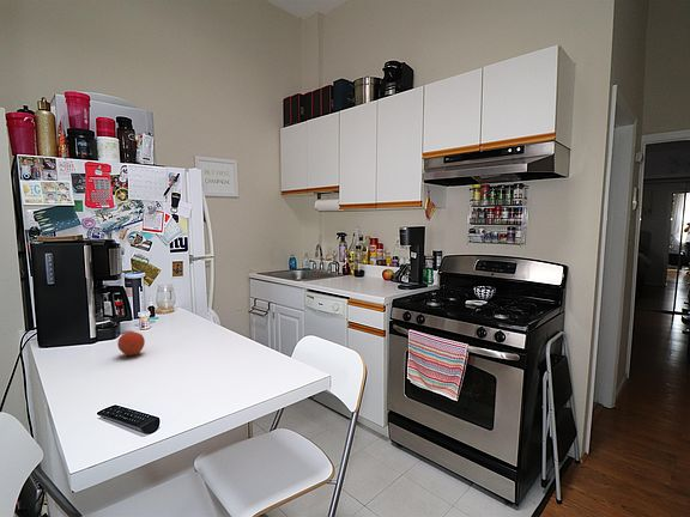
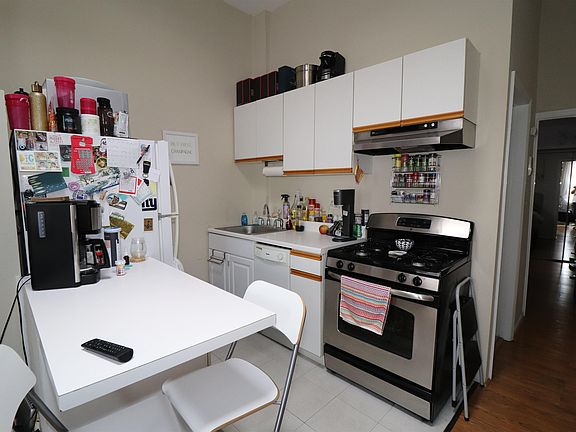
- fruit (131, 342)
